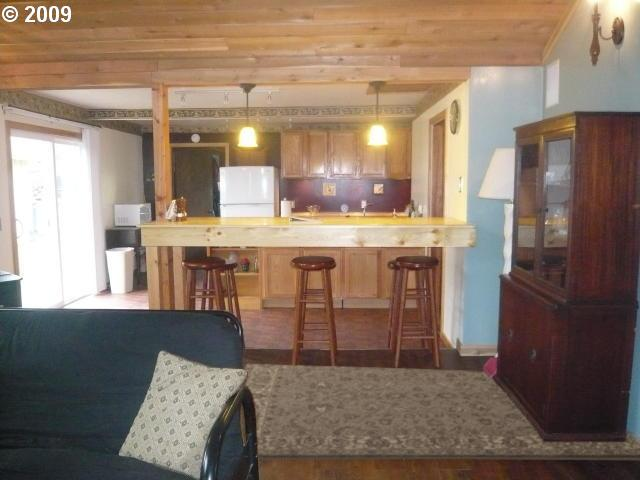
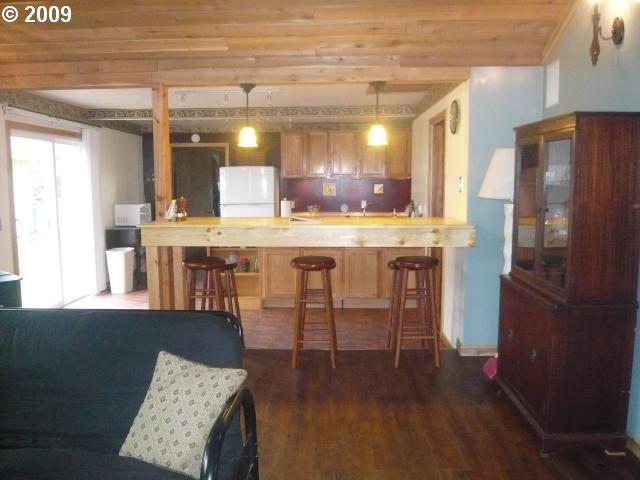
- rug (422, 396)
